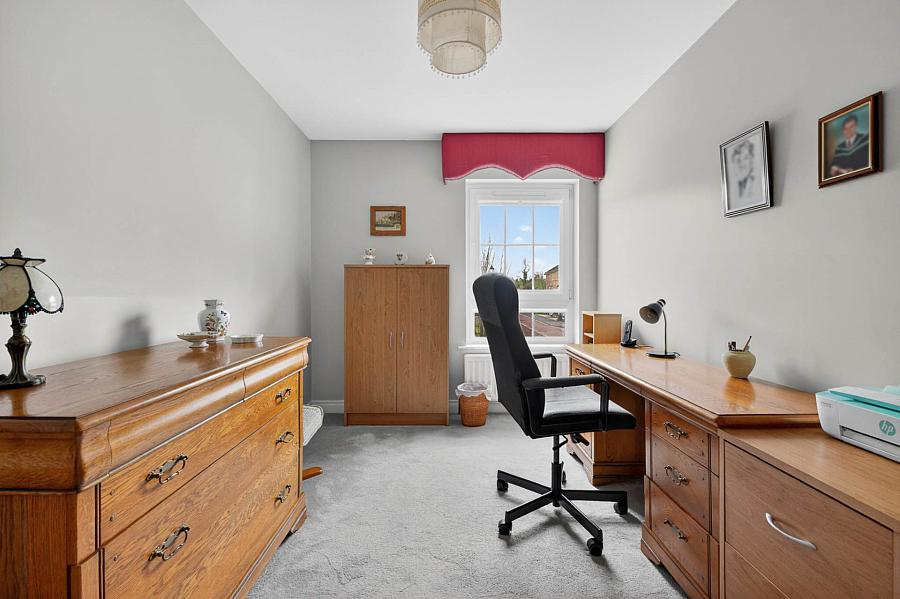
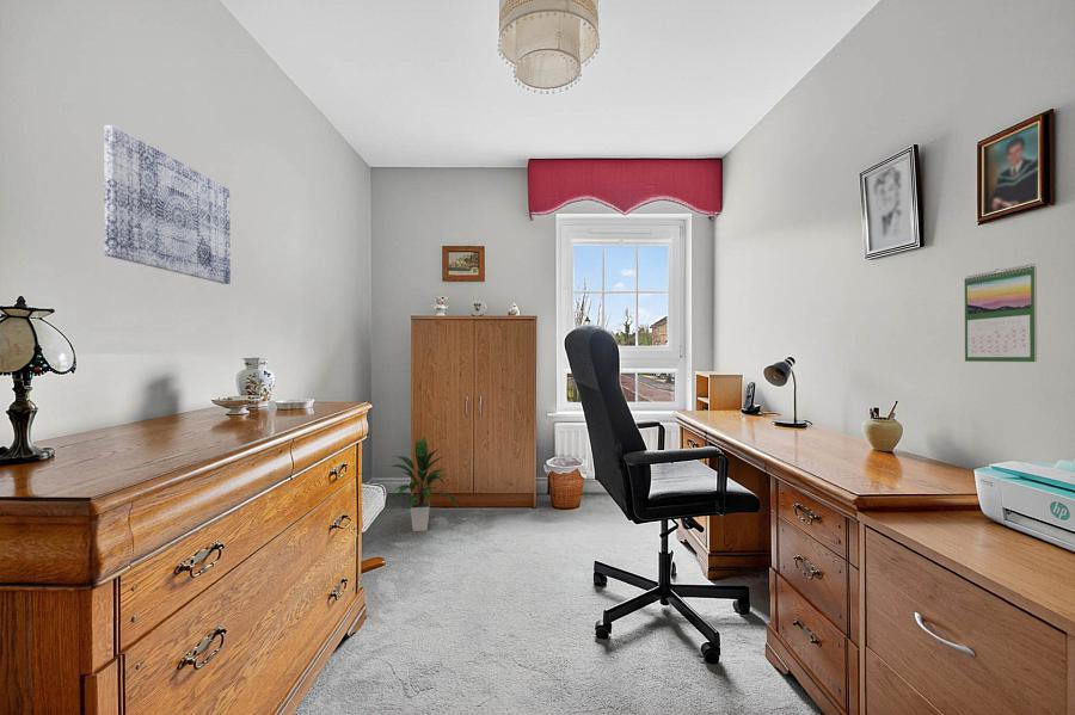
+ indoor plant (422, 485)
+ wall art (177, 217)
+ calendar (997, 314)
